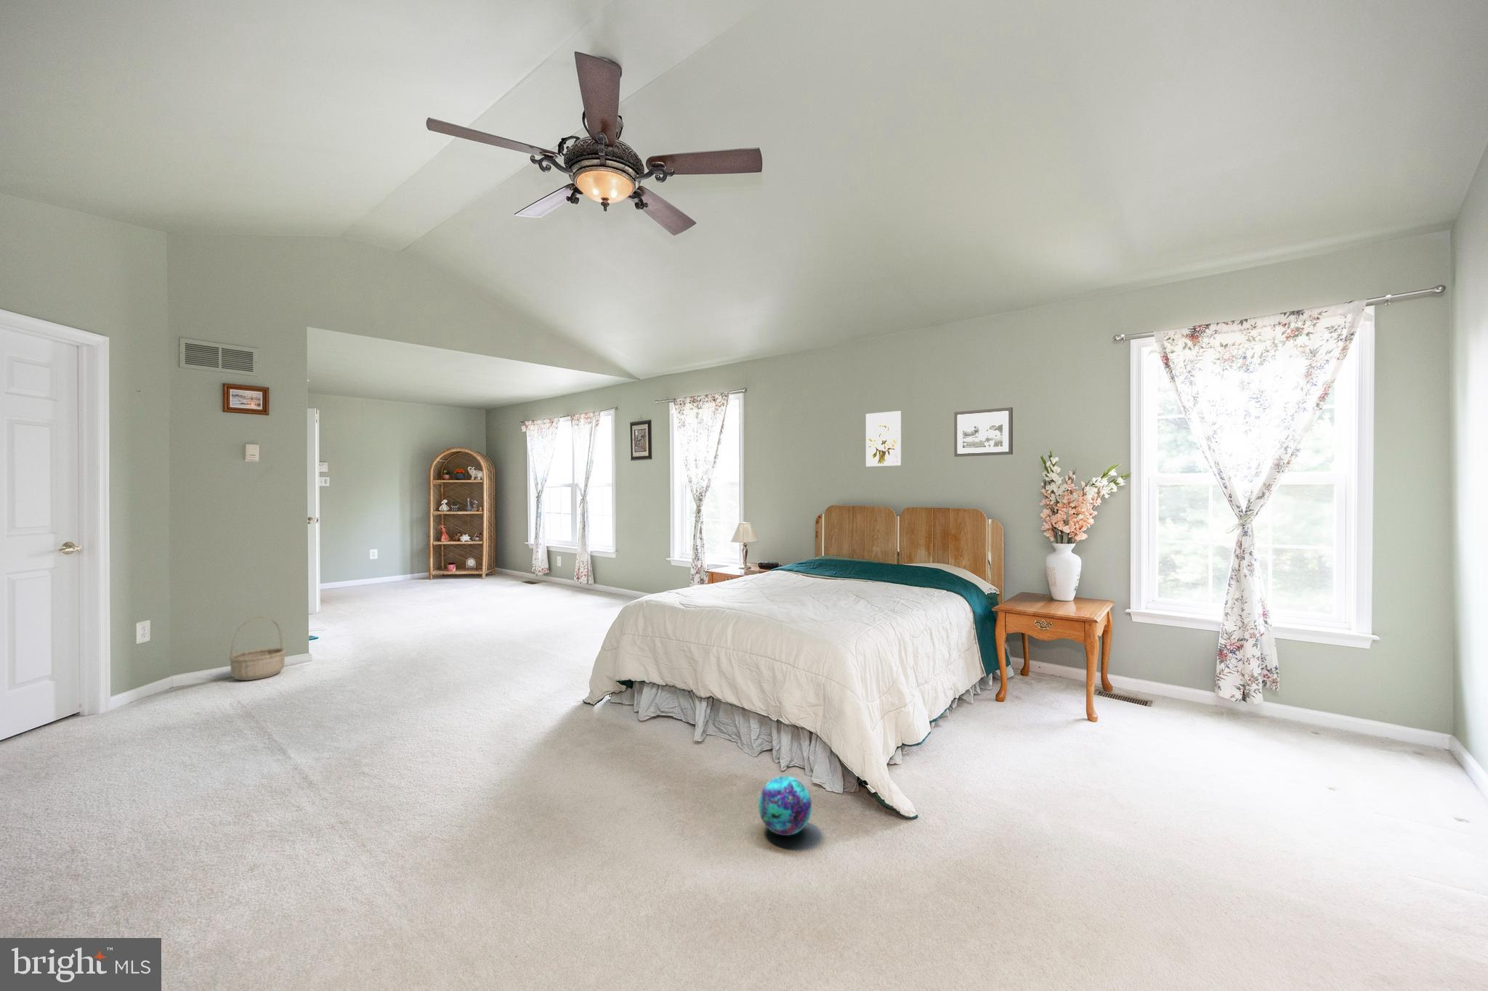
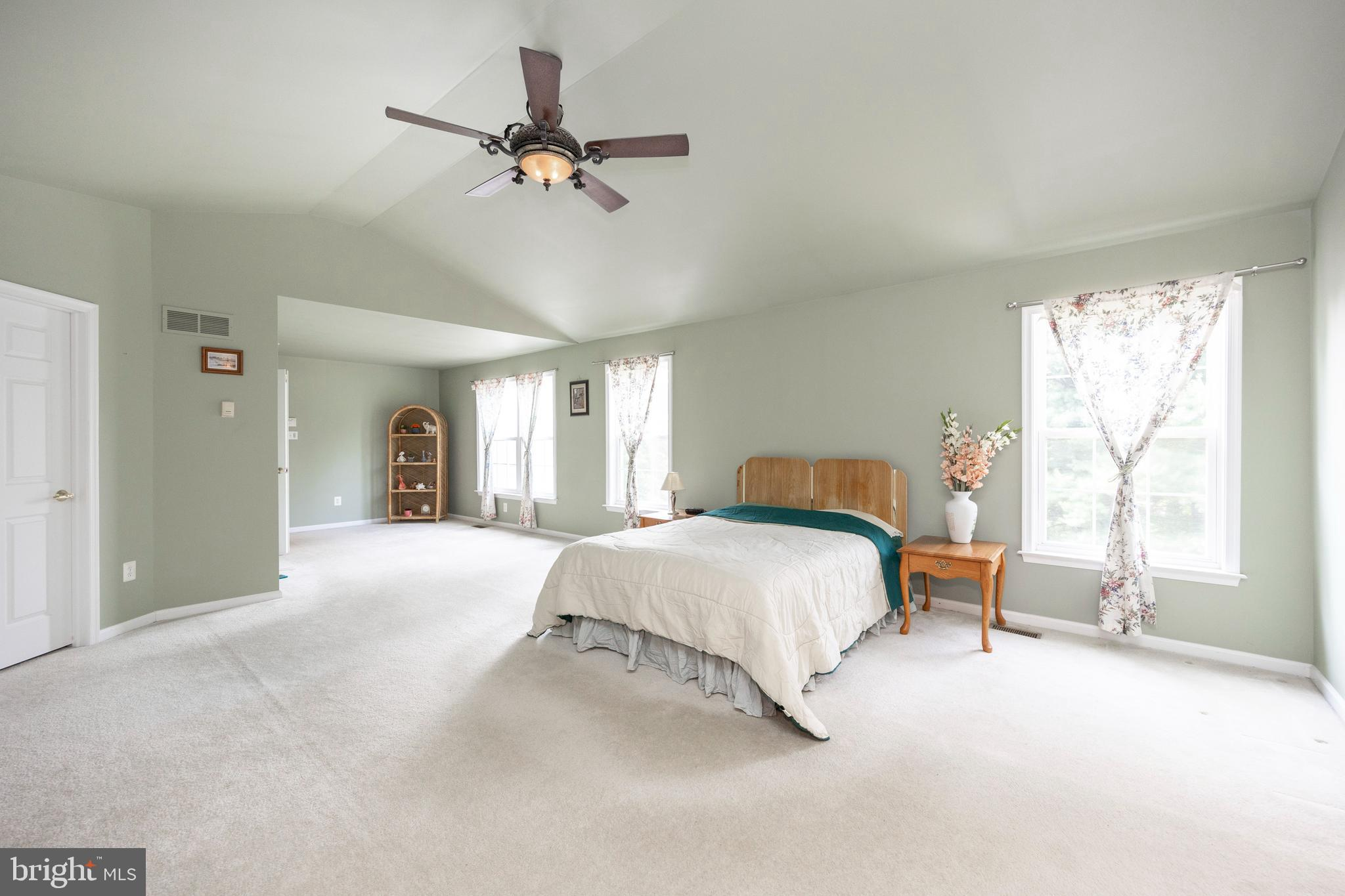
- basket (259, 649)
- wall art (883, 438)
- decorative ball (784, 805)
- picture frame (982, 432)
